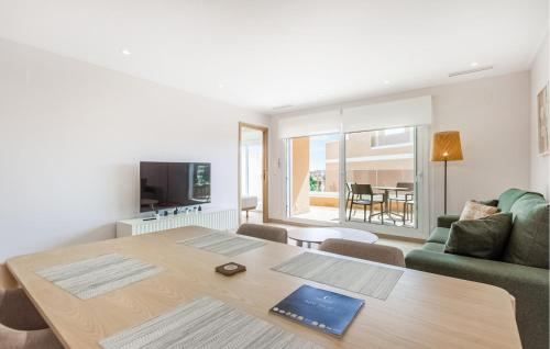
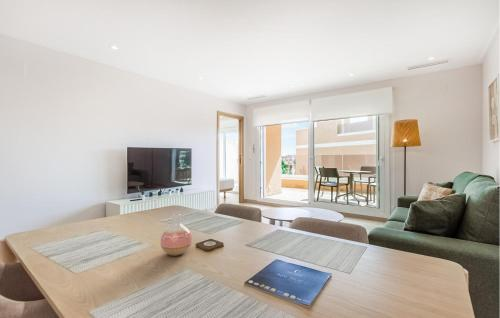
+ vase (176, 233)
